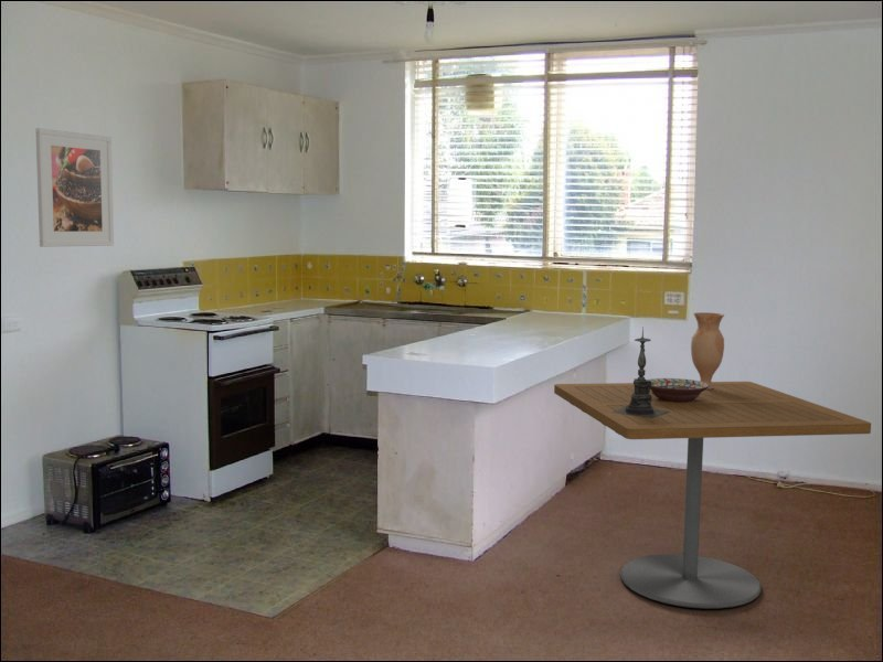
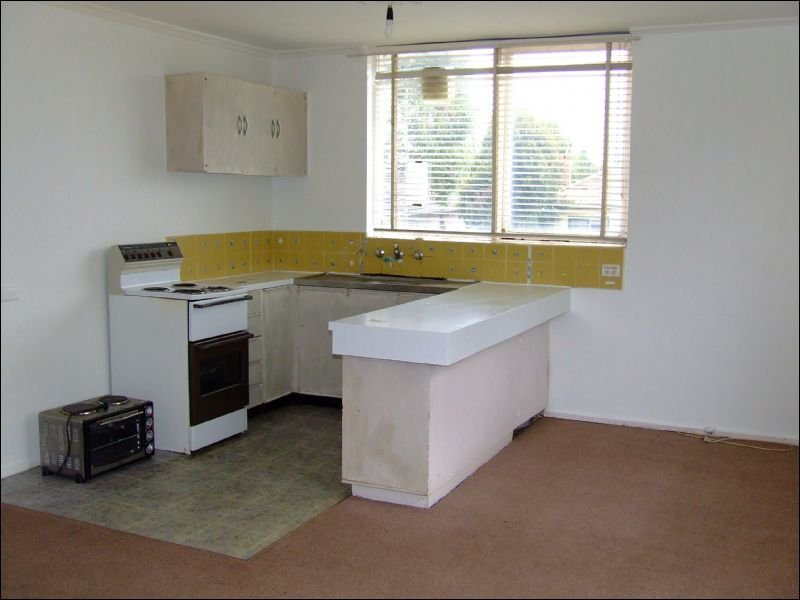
- vase (706, 351)
- decorative bowl (675, 391)
- candle holder (641, 369)
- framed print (76, 190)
- dining table (693, 492)
